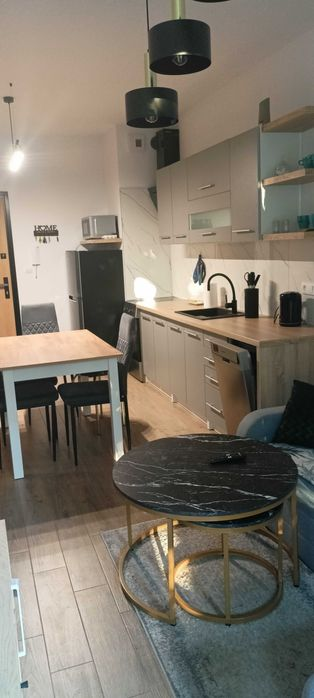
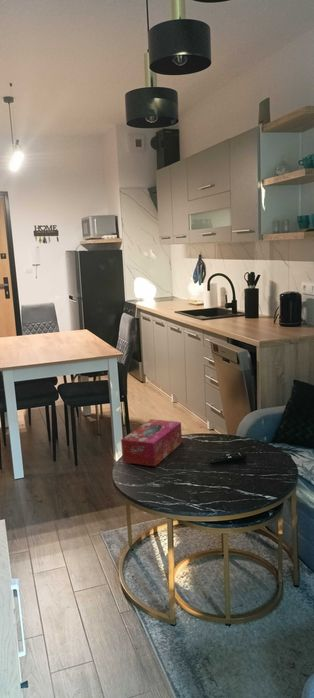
+ tissue box (152, 441)
